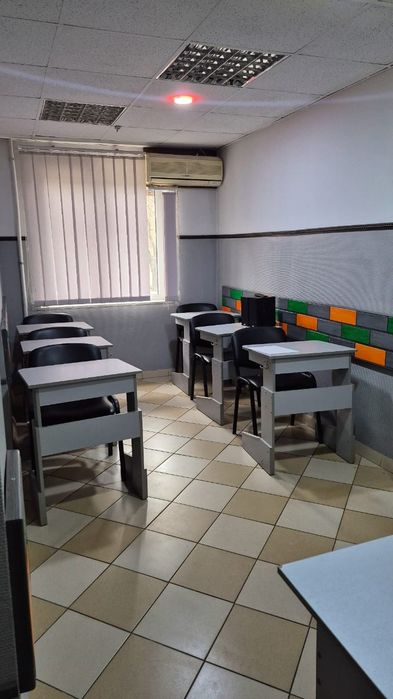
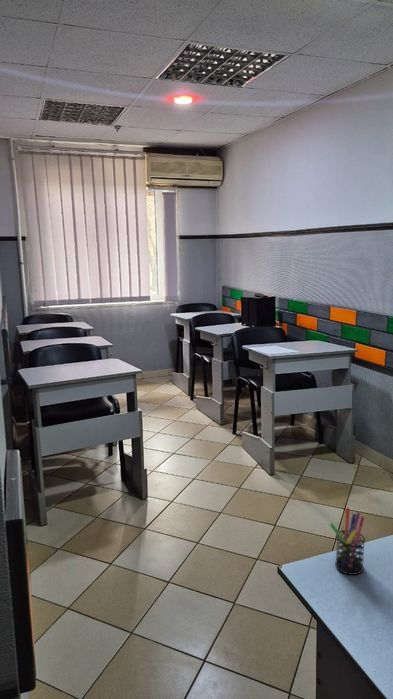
+ pen holder (346, 540)
